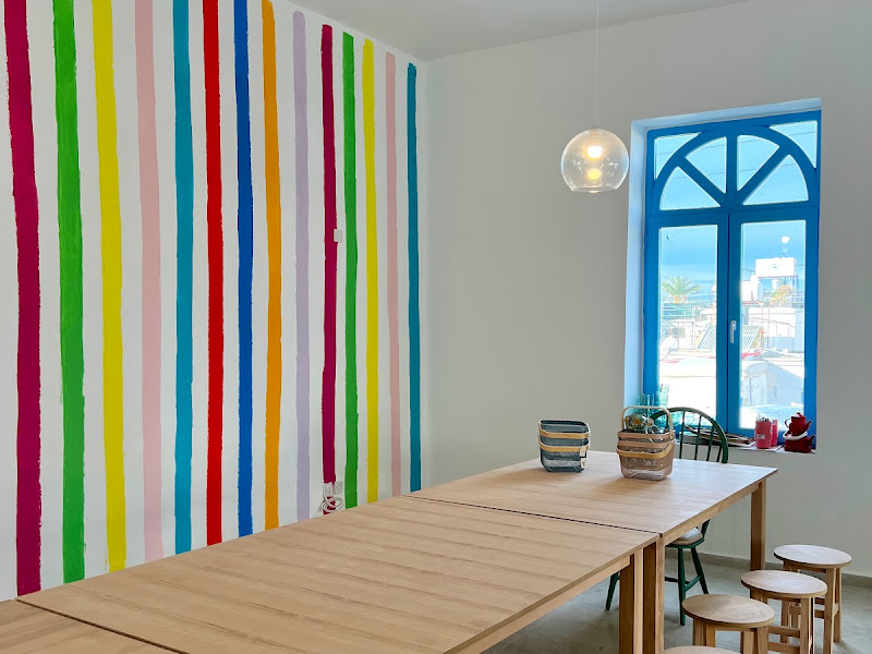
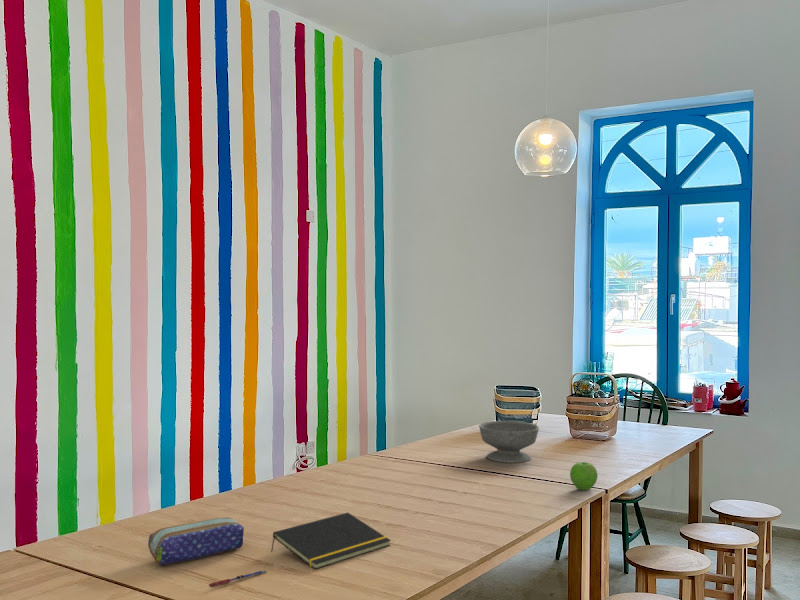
+ notepad (332, 538)
+ bowl (508, 441)
+ pencil case (196, 539)
+ pen (238, 577)
+ fruit (583, 476)
